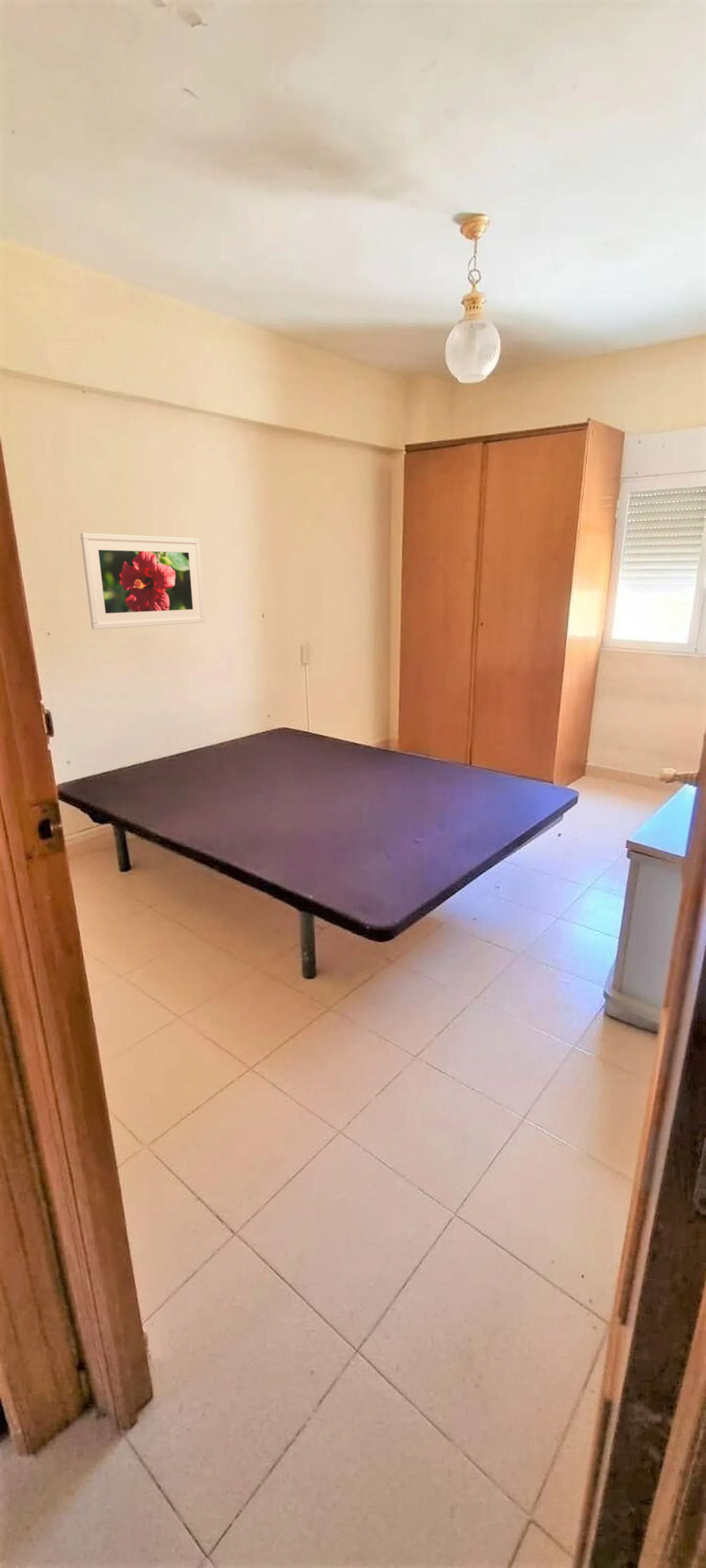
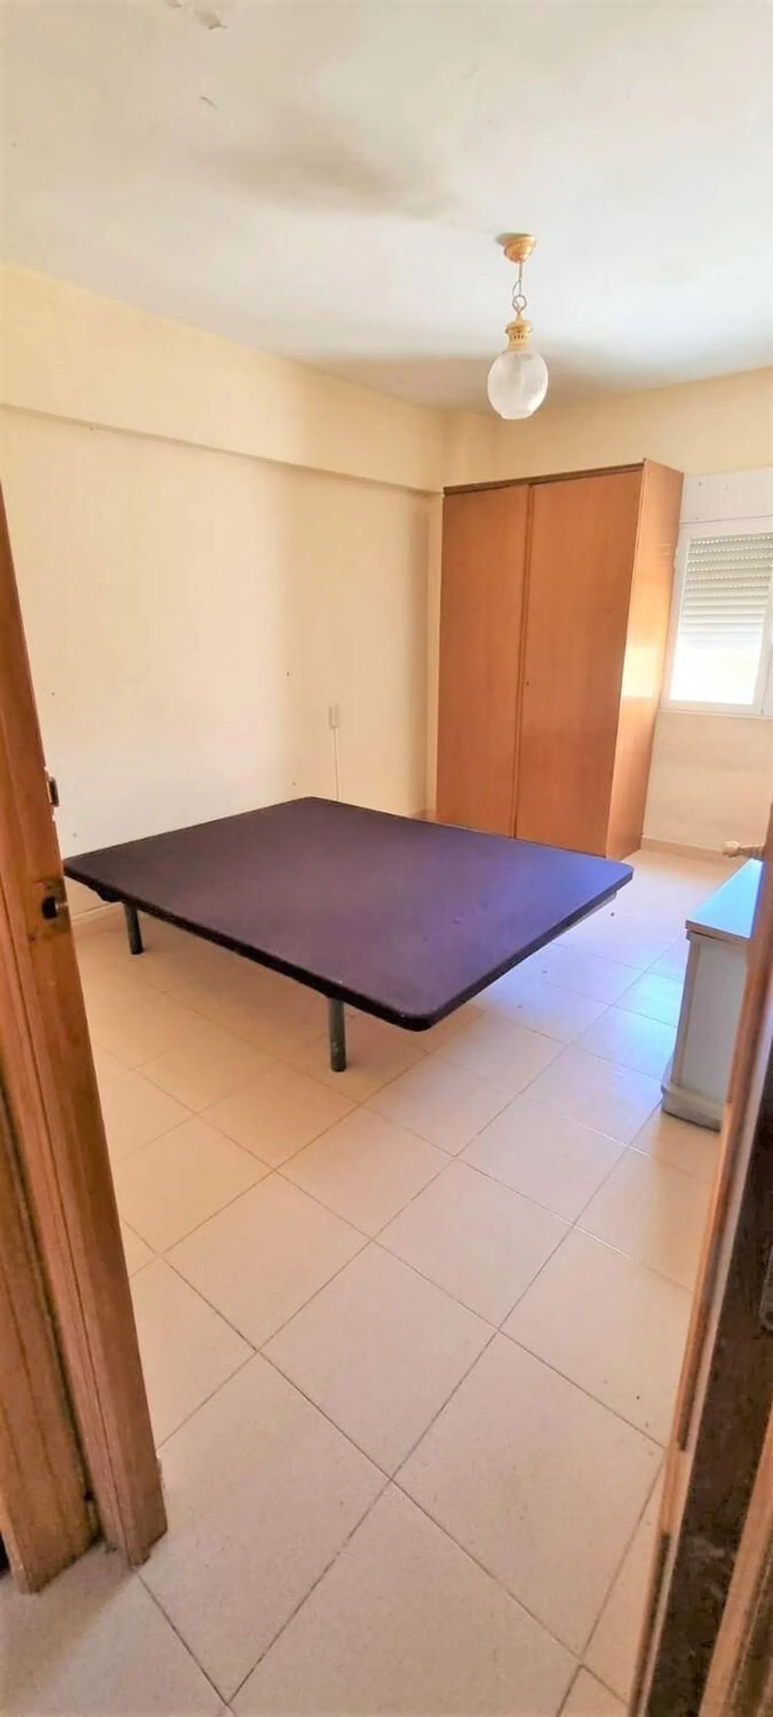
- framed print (148, 581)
